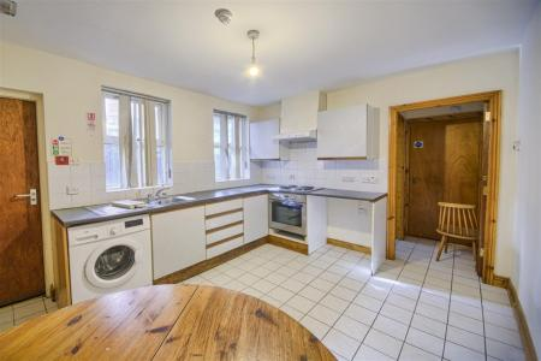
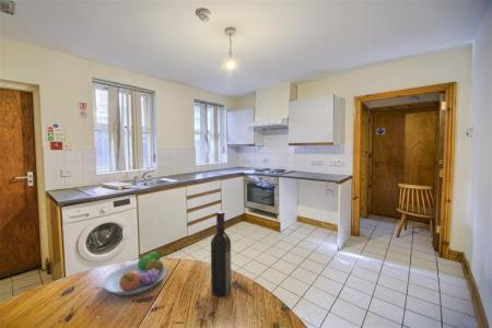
+ fruit bowl (139, 269)
+ wine bottle (221, 251)
